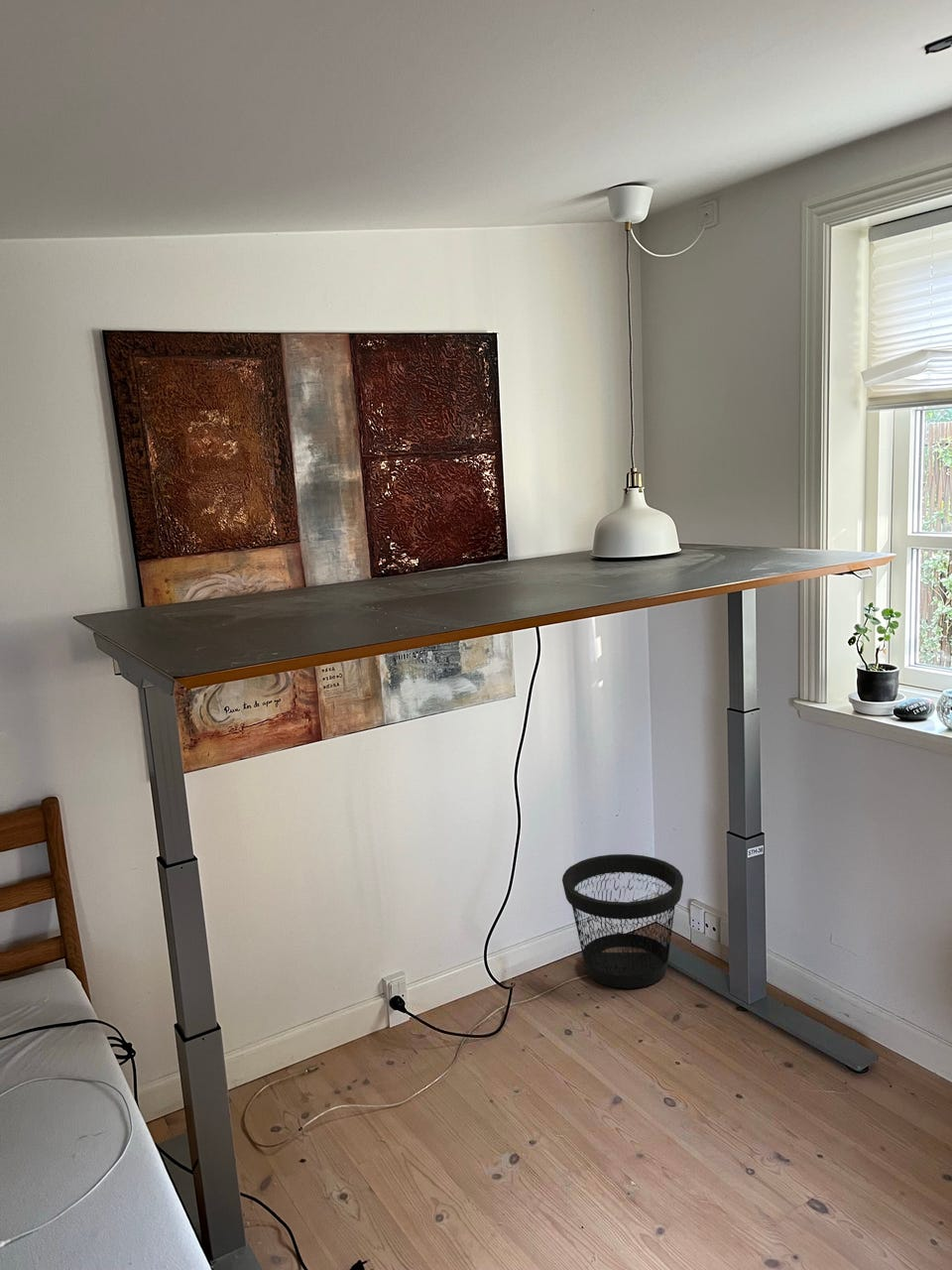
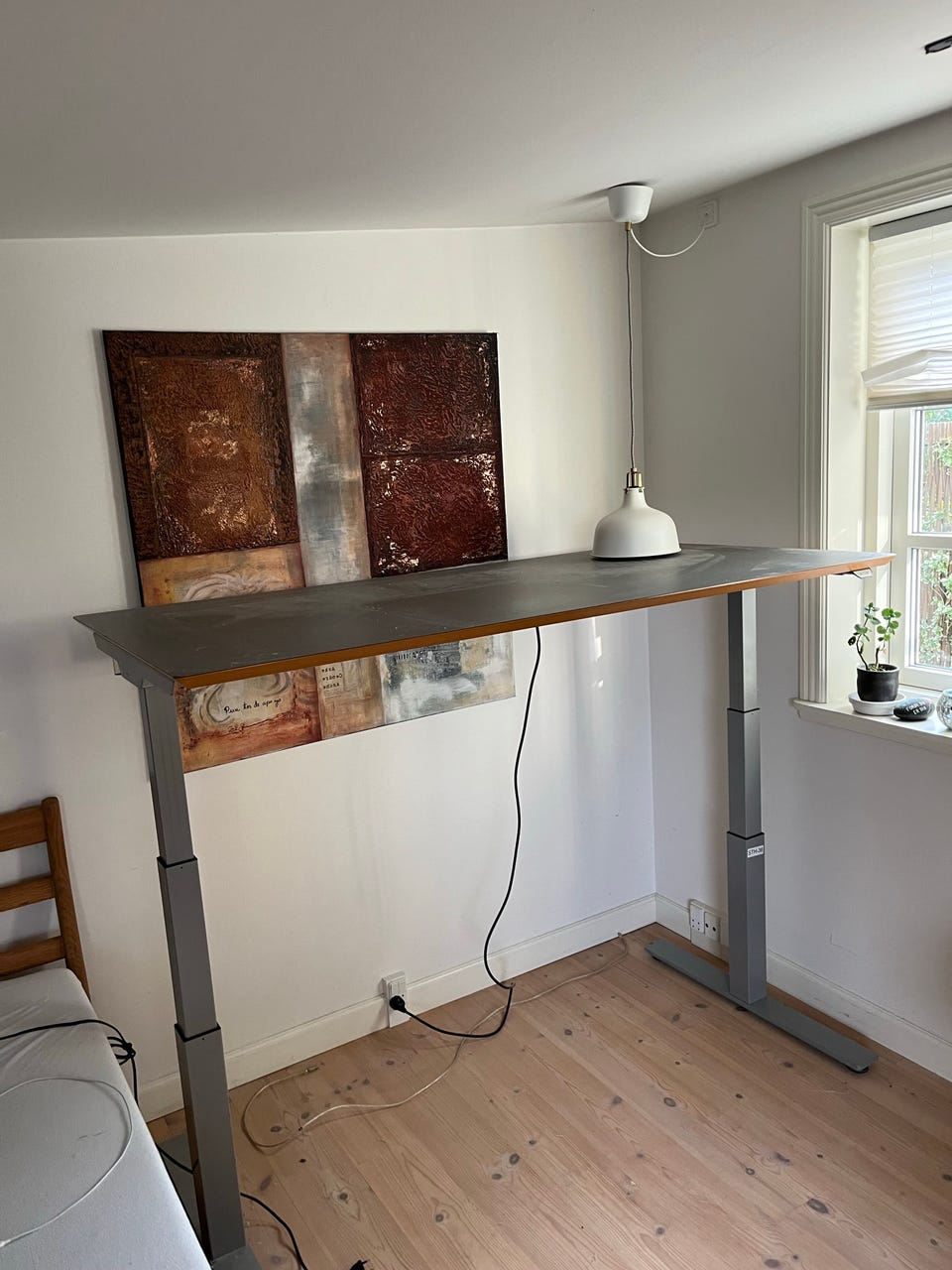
- wastebasket (625, 923)
